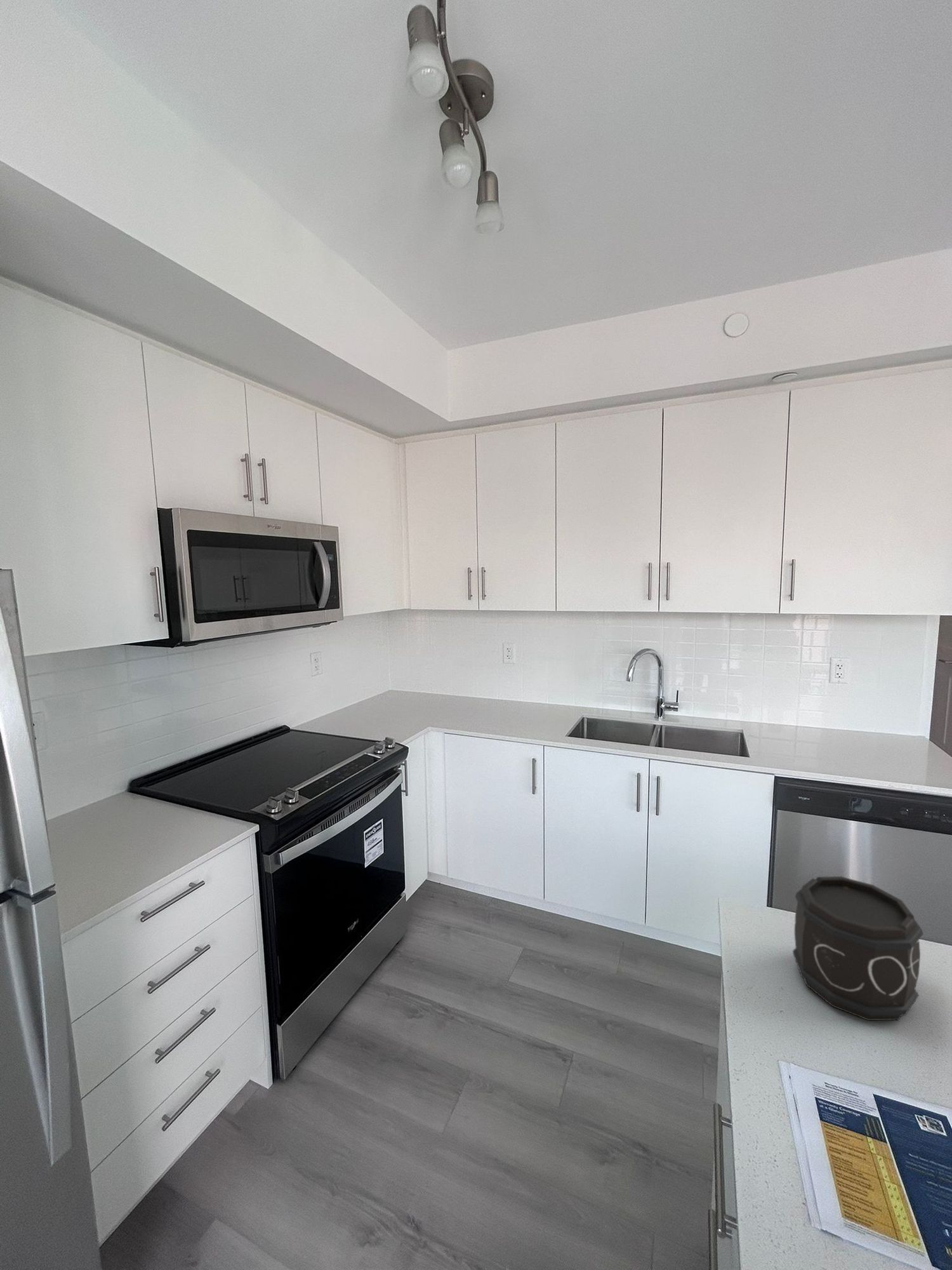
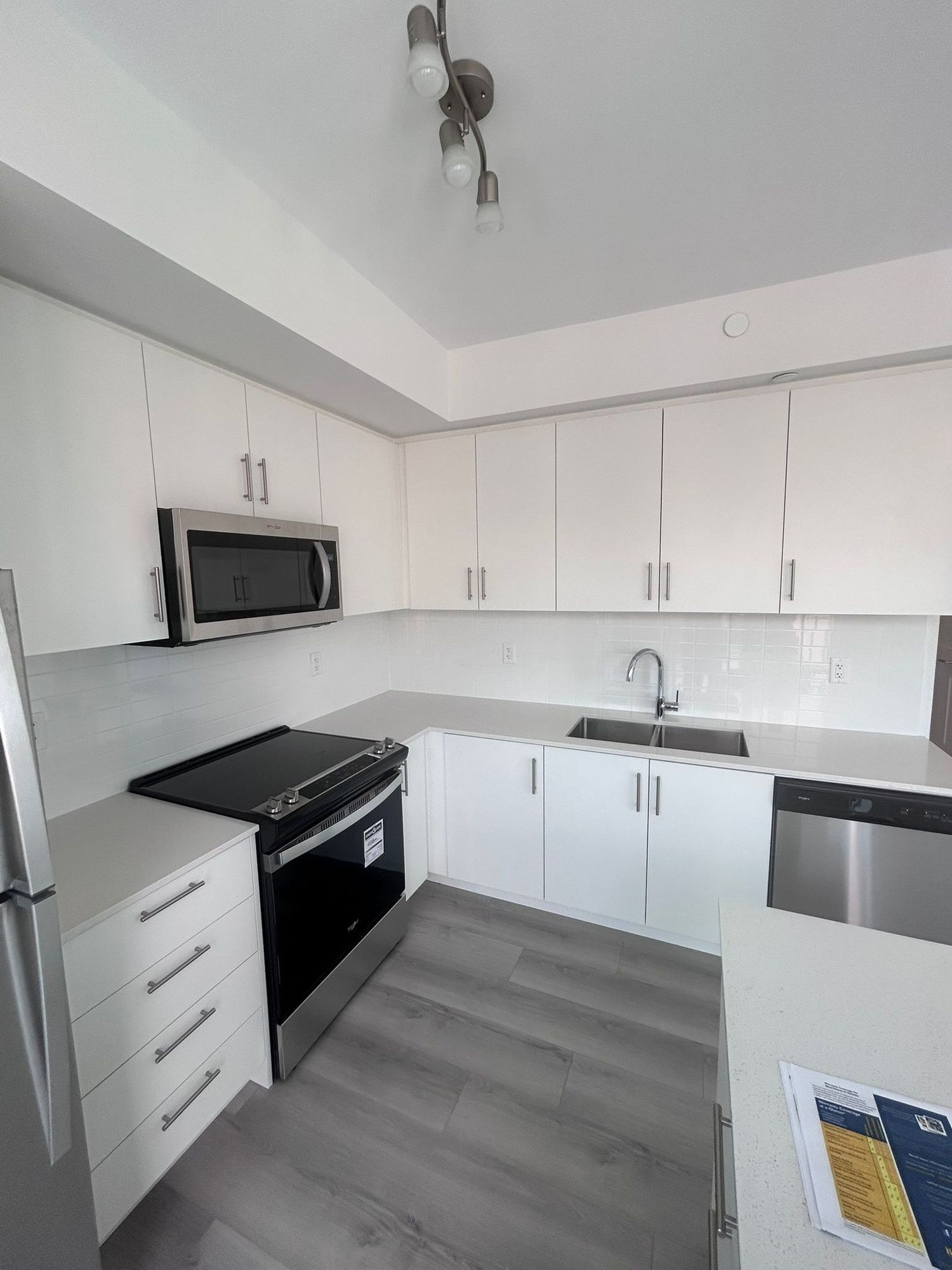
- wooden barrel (856, 944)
